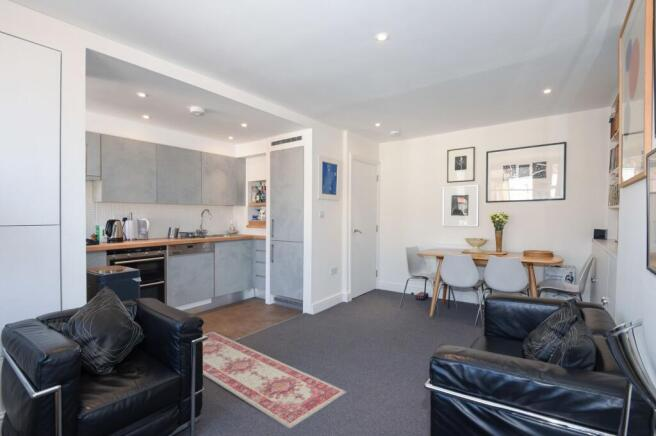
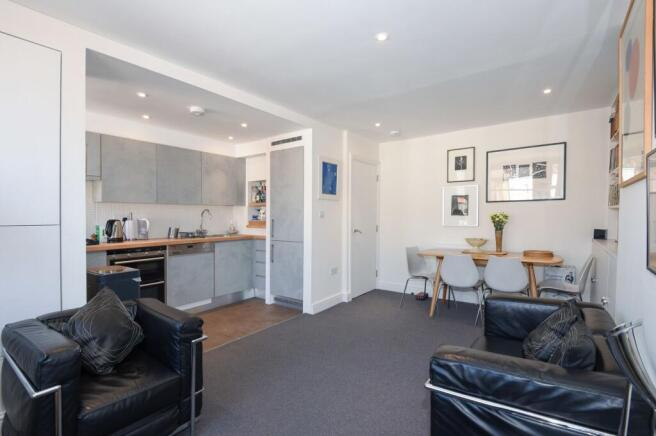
- rug (240, 366)
